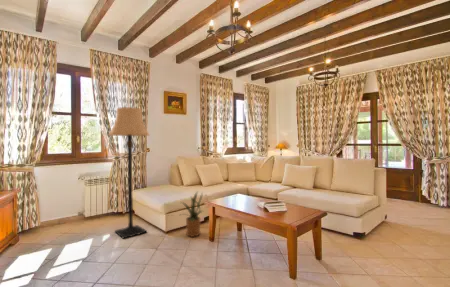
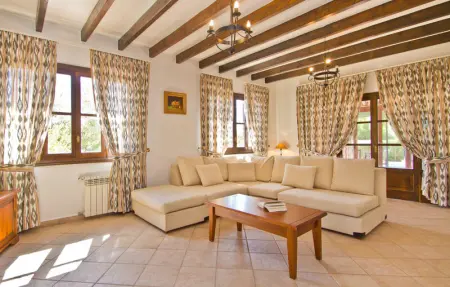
- lamp (130, 170)
- house plant (191, 213)
